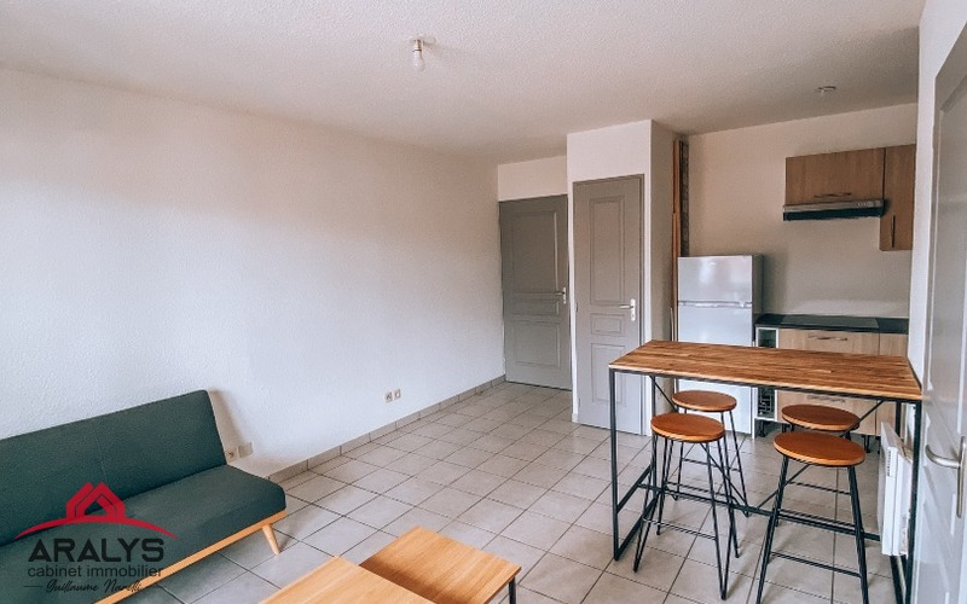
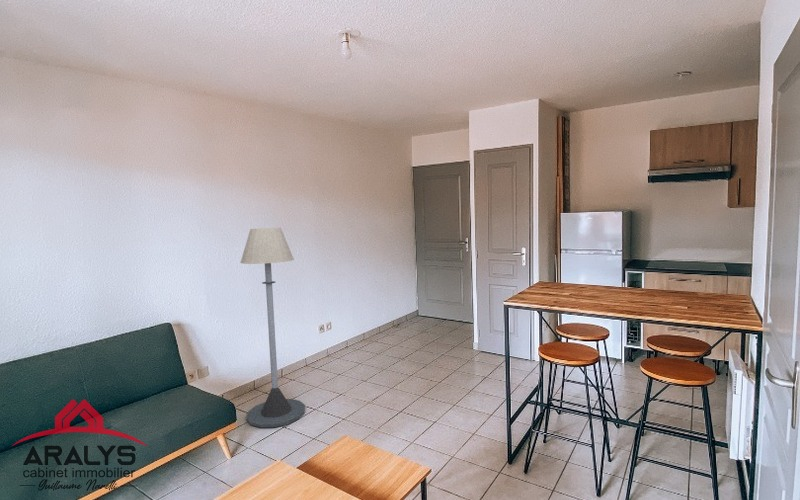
+ floor lamp (271, 322)
